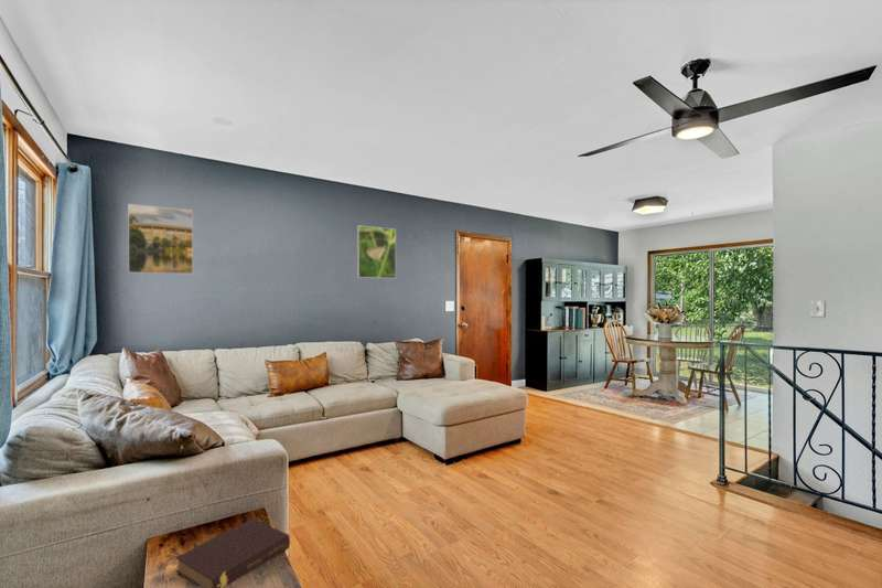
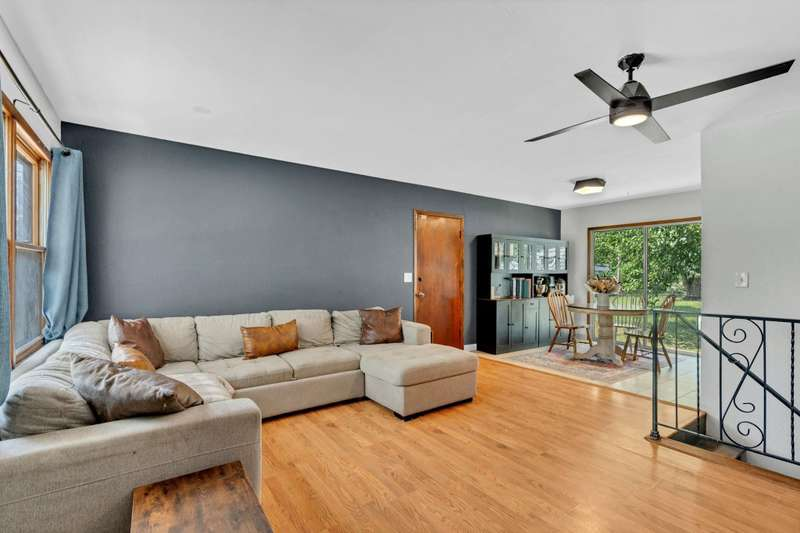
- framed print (377, 253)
- book (235, 553)
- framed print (161, 239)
